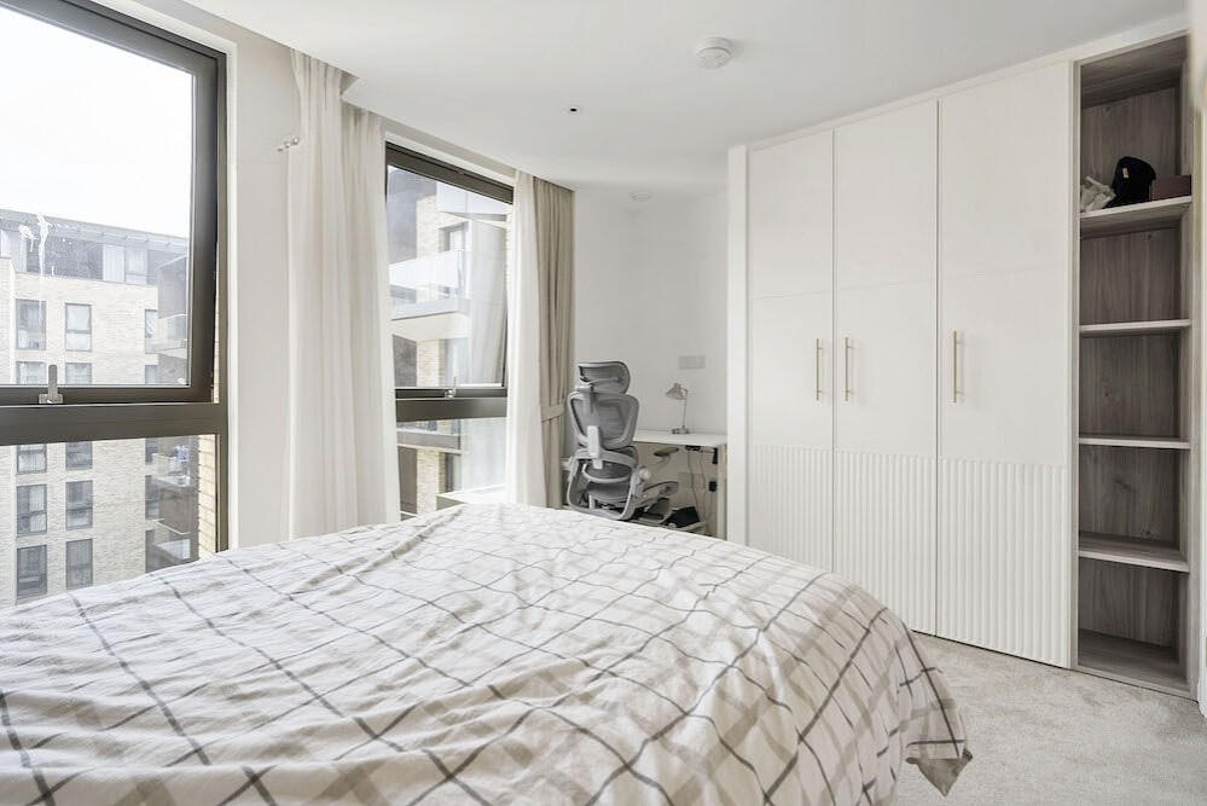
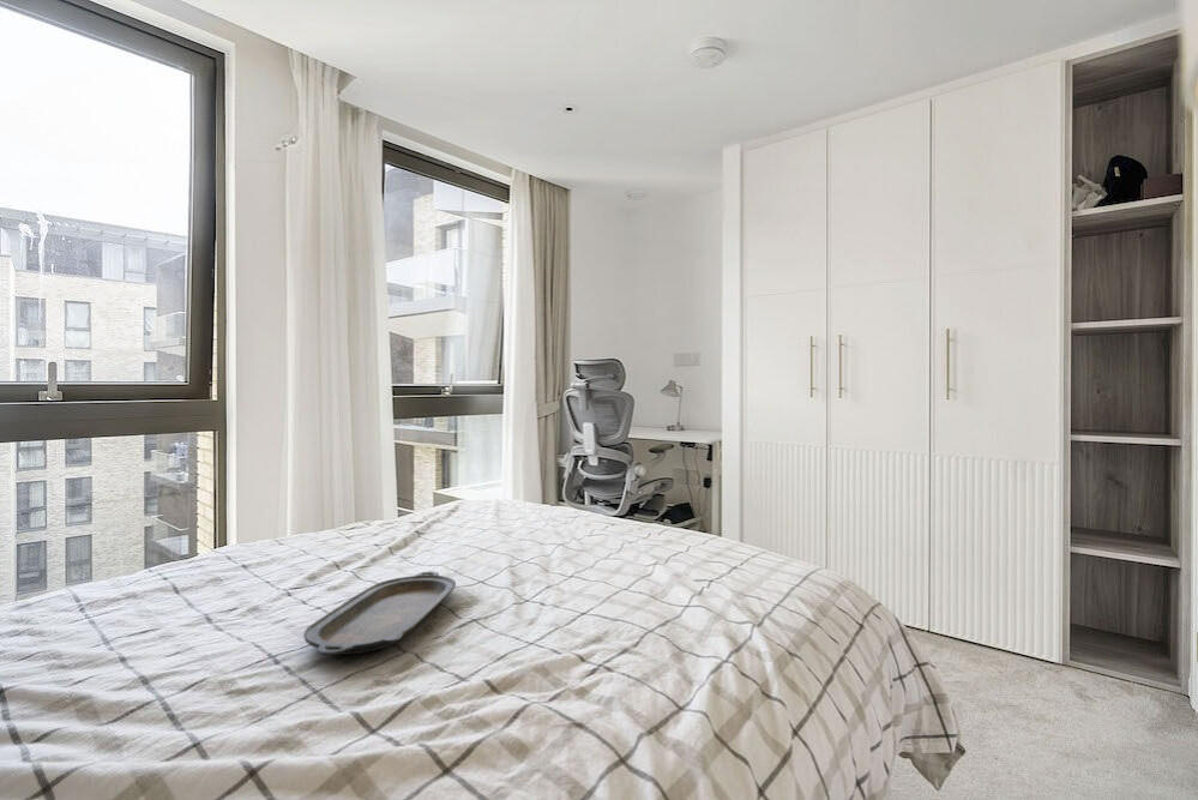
+ serving tray (389, 610)
